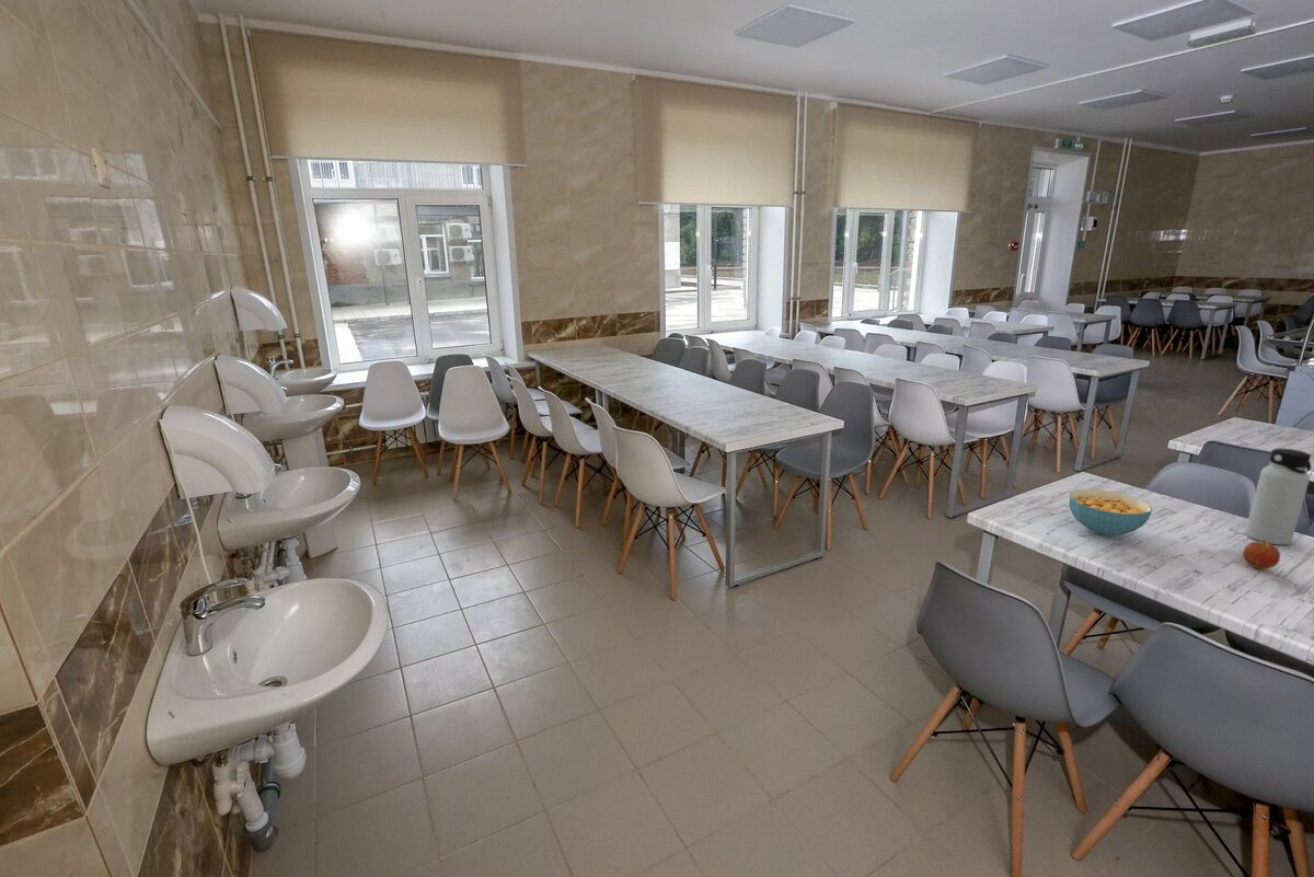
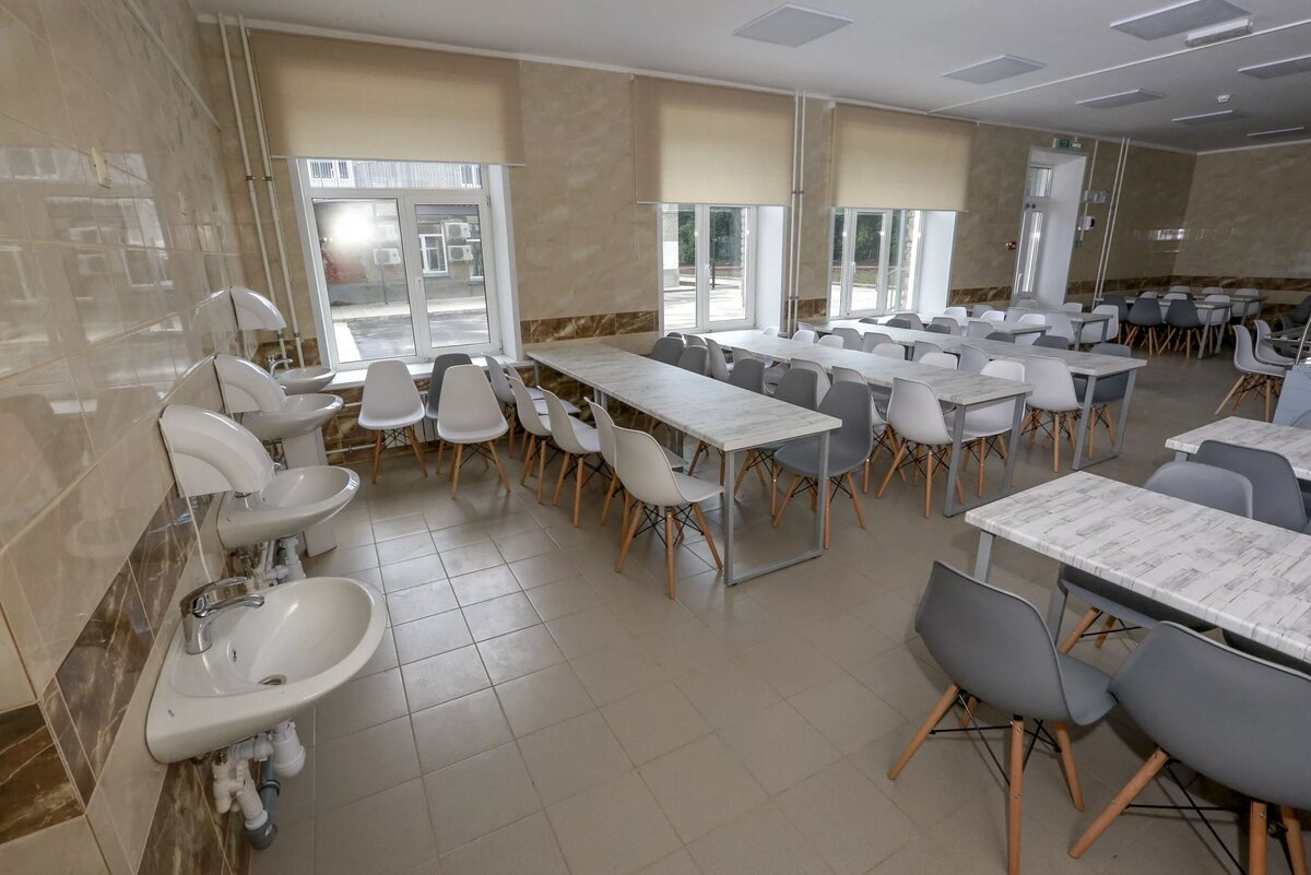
- water bottle (1279, 495)
- cereal bowl (1106, 516)
- fruit (1261, 553)
